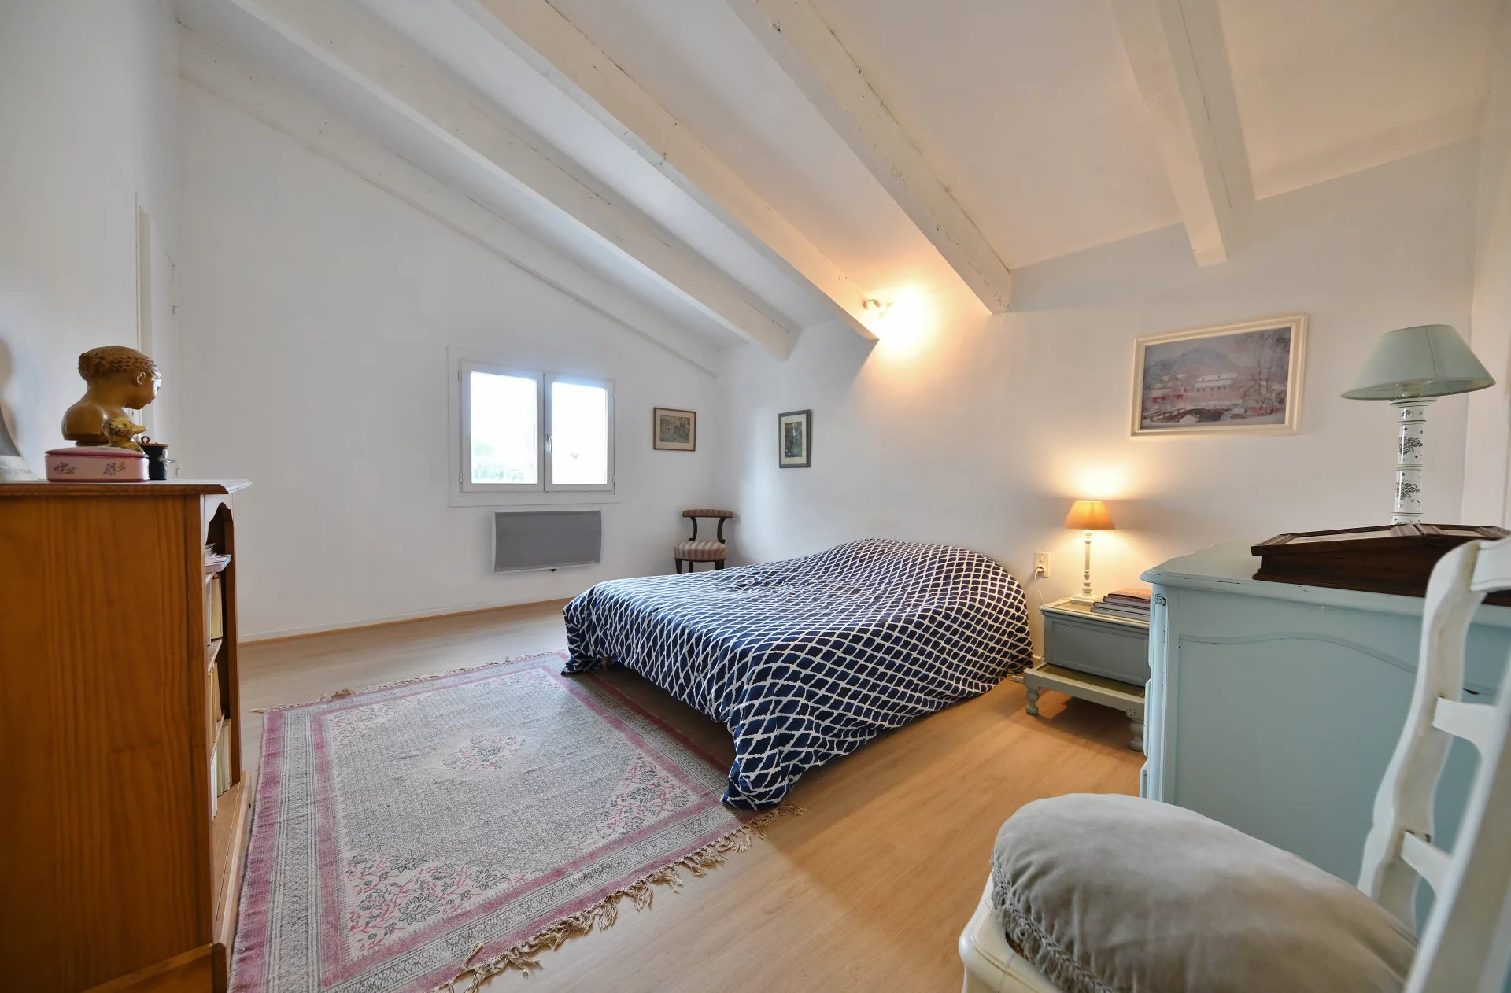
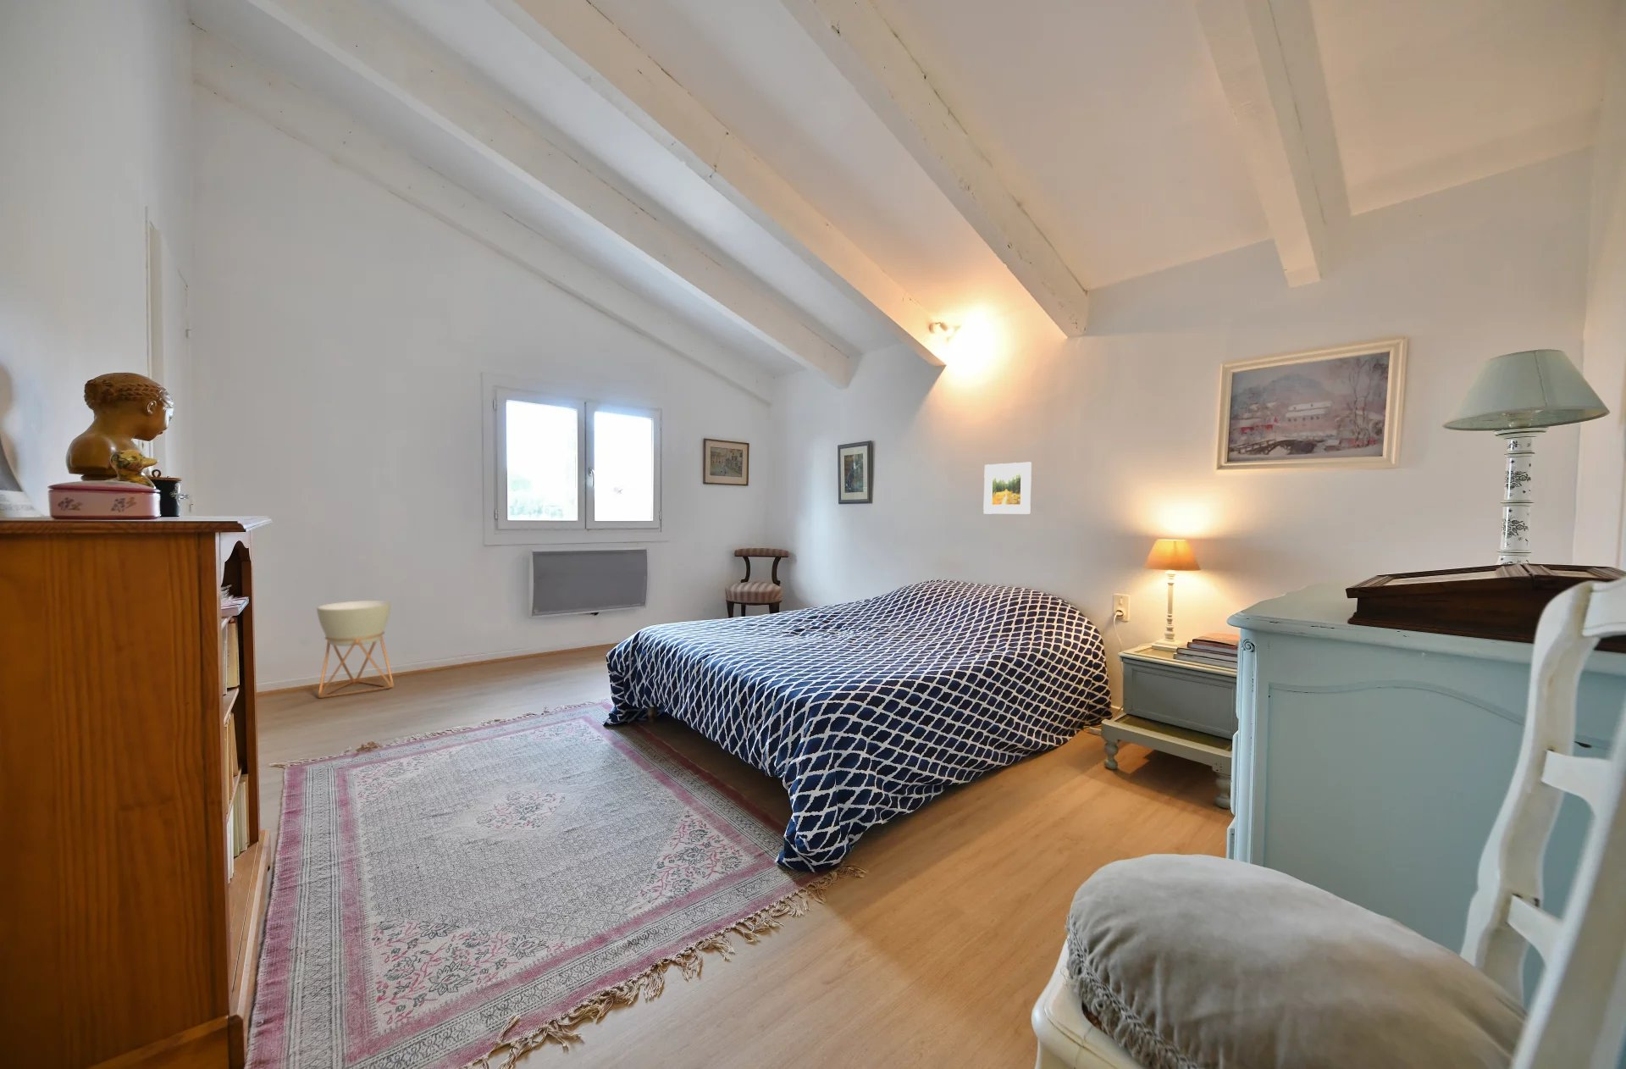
+ planter (354, 645)
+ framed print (1006, 489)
